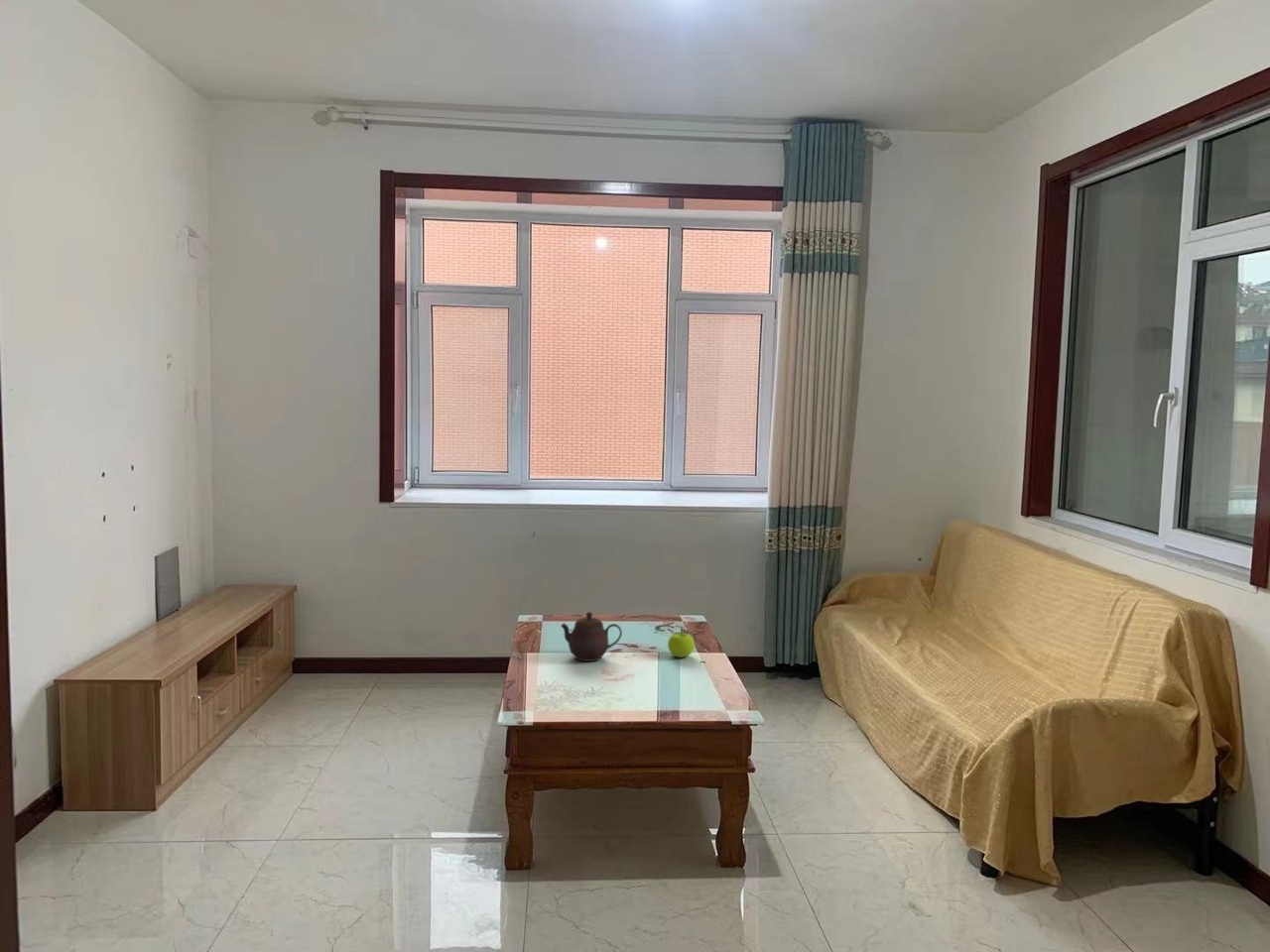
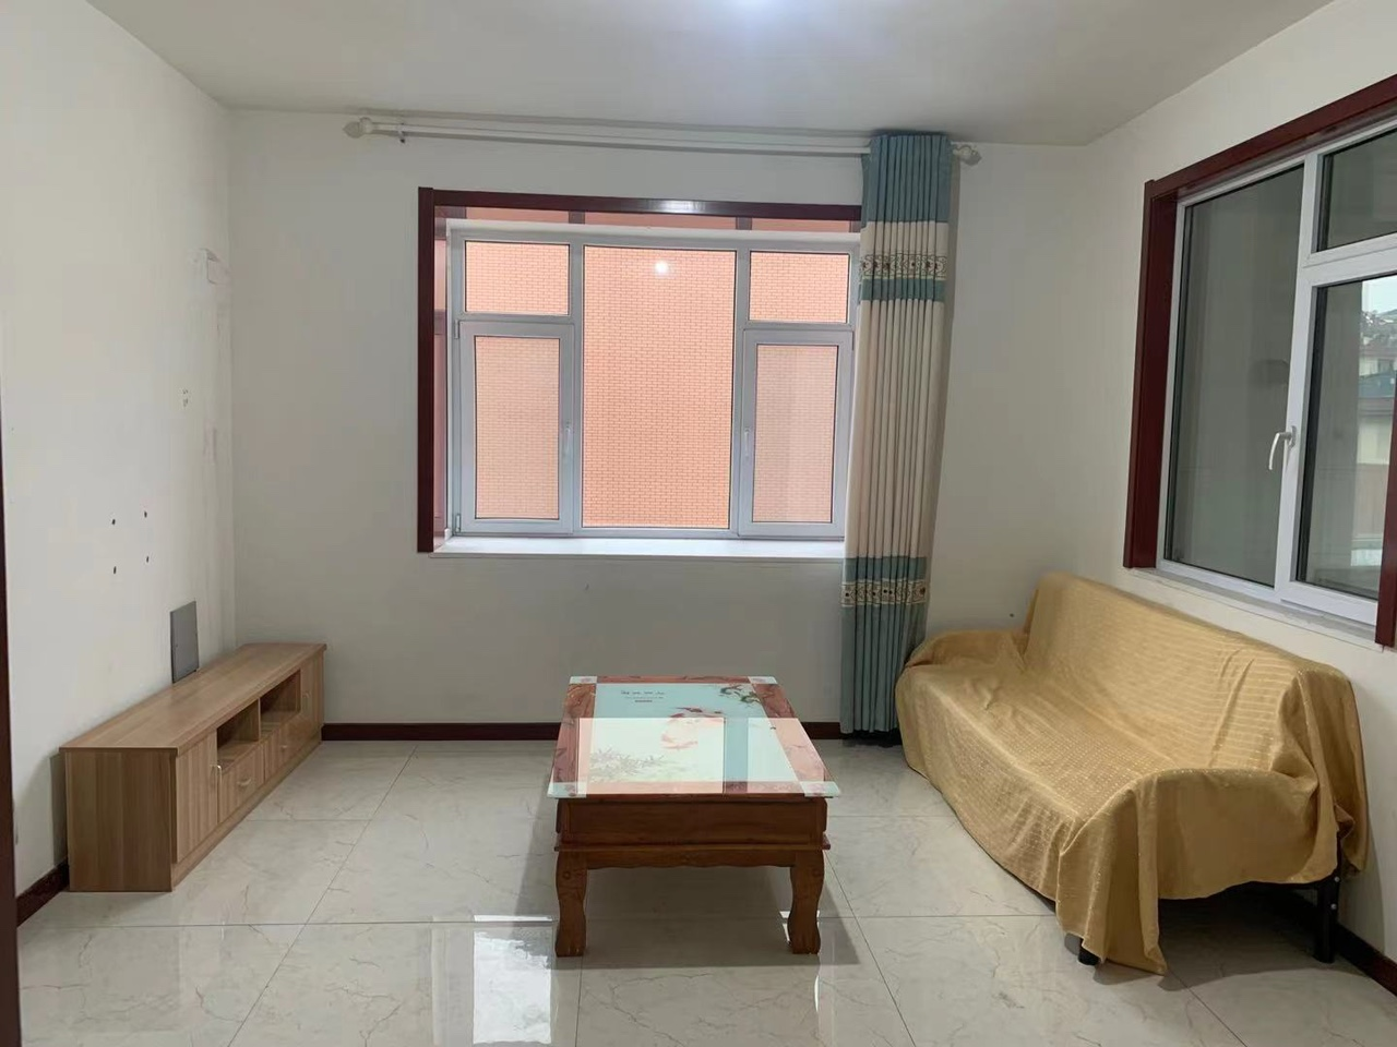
- teapot (591, 635)
- fruit (680, 640)
